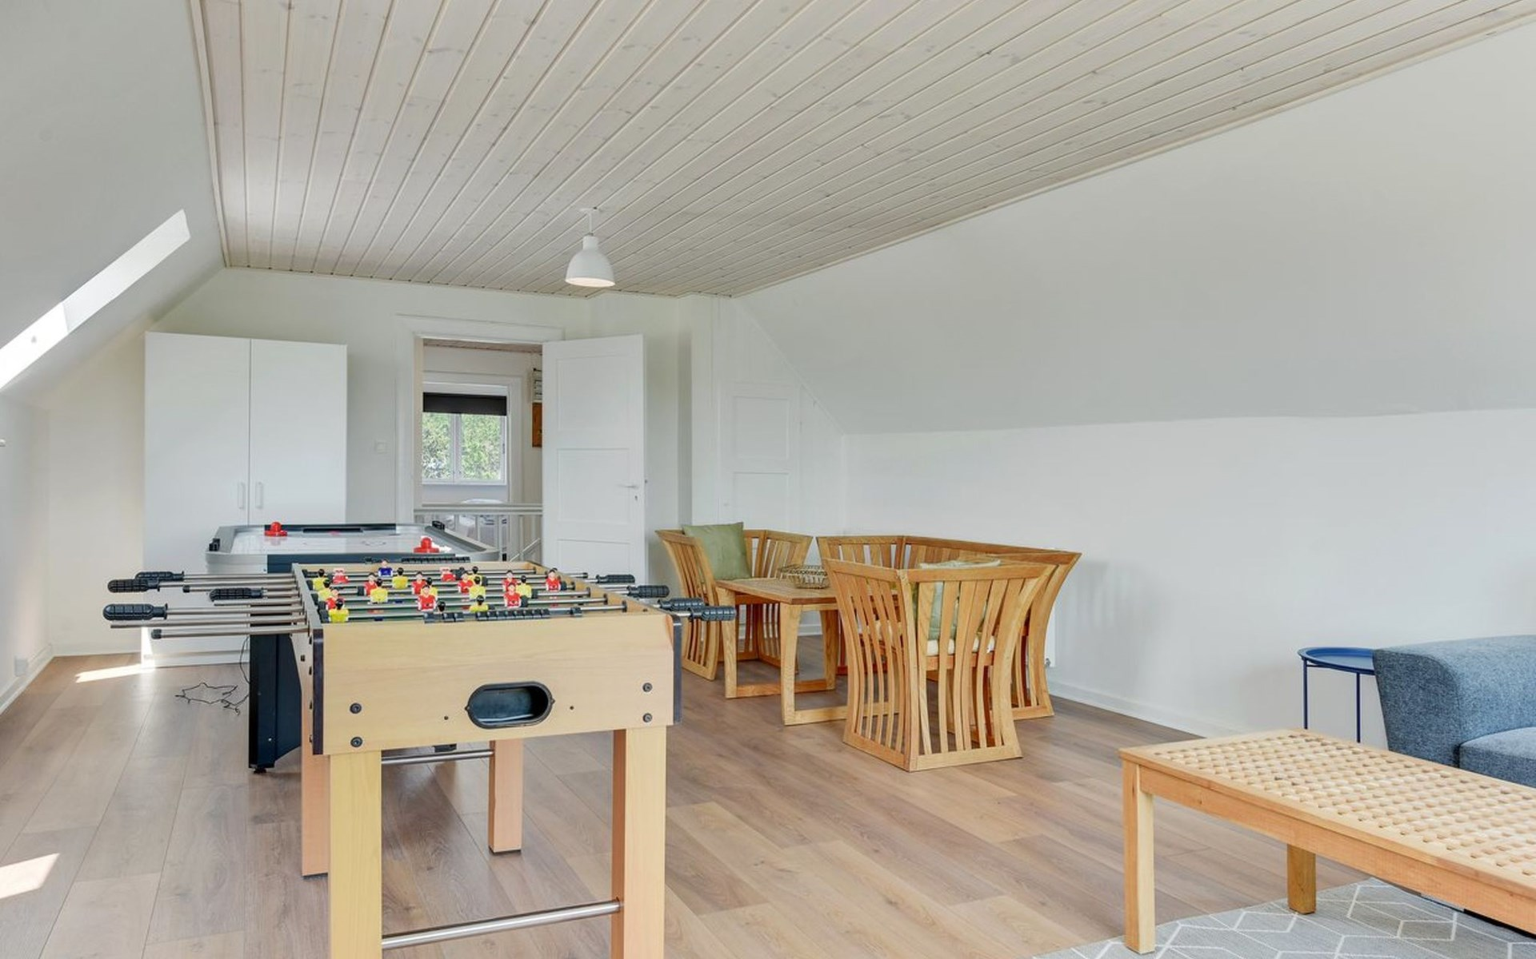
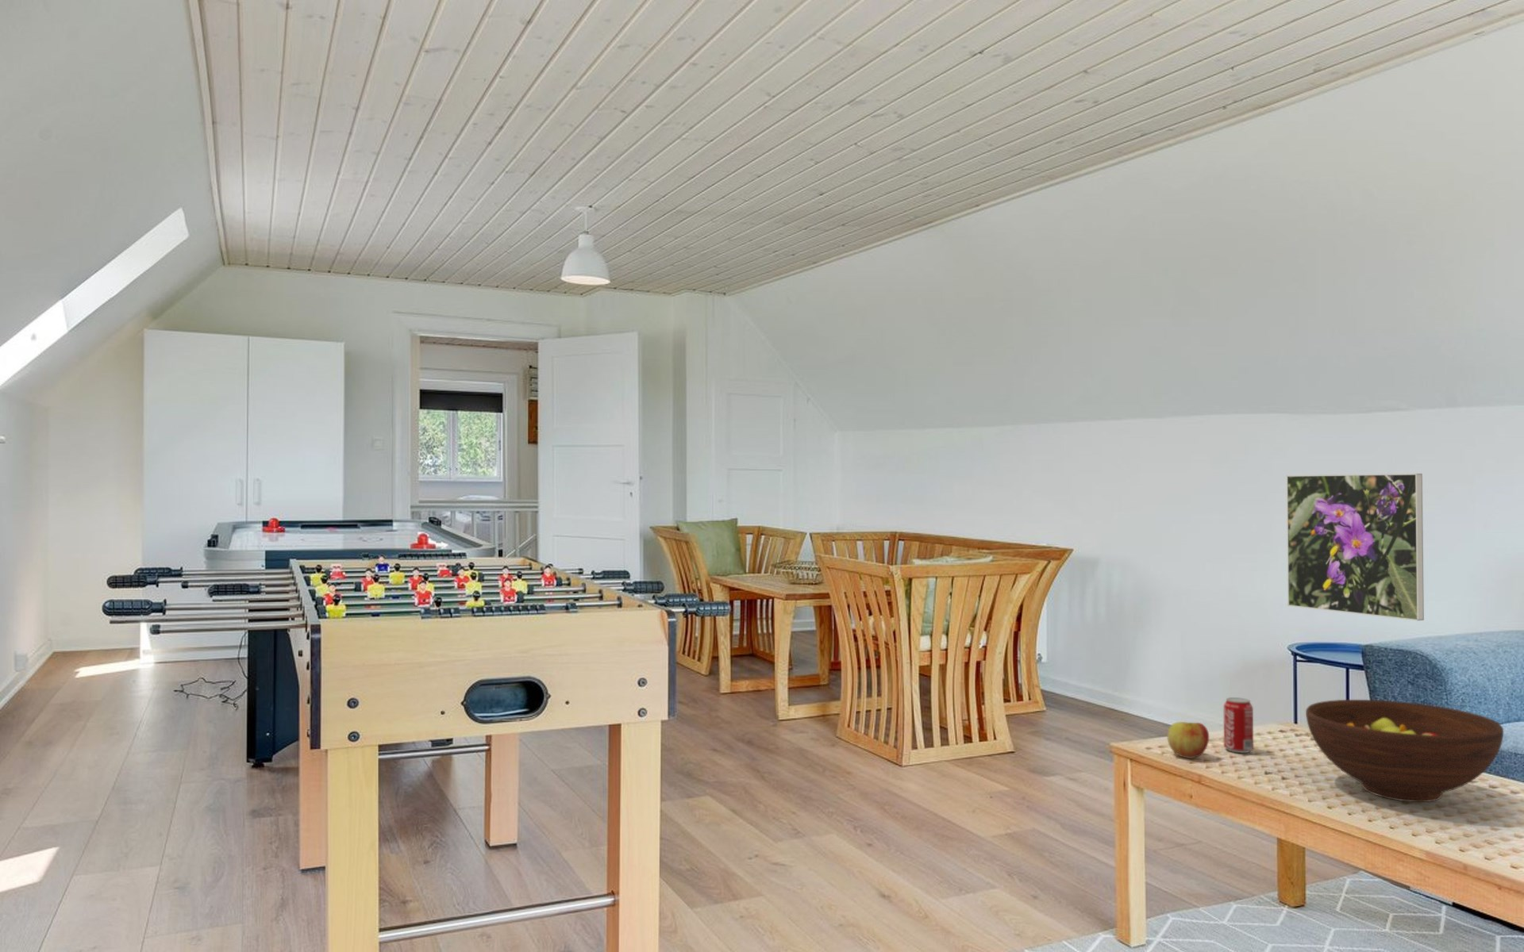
+ beverage can (1239, 724)
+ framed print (1351, 543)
+ apple (1187, 738)
+ fruit bowl (1400, 756)
